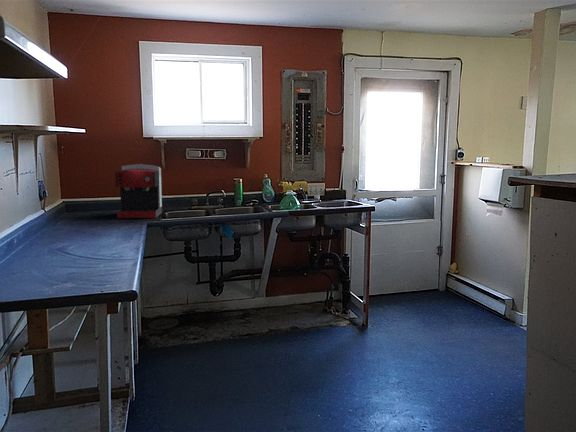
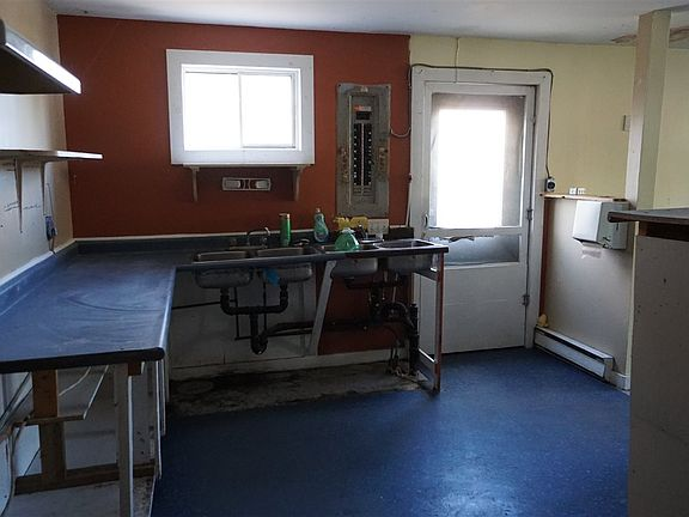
- coffee maker (138, 190)
